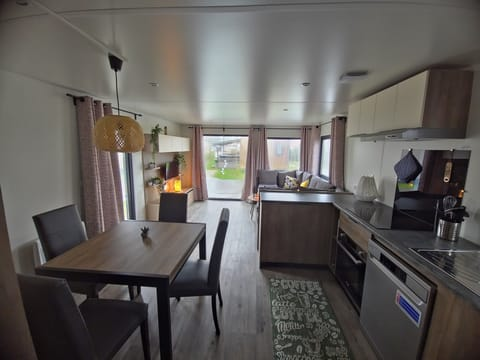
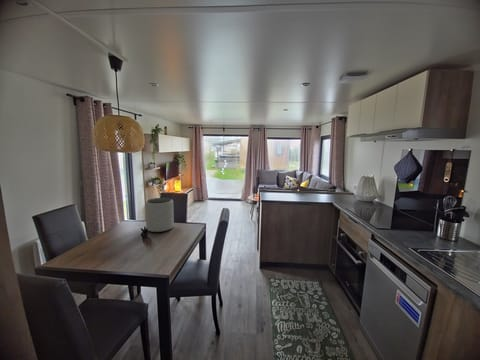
+ plant pot (159, 214)
